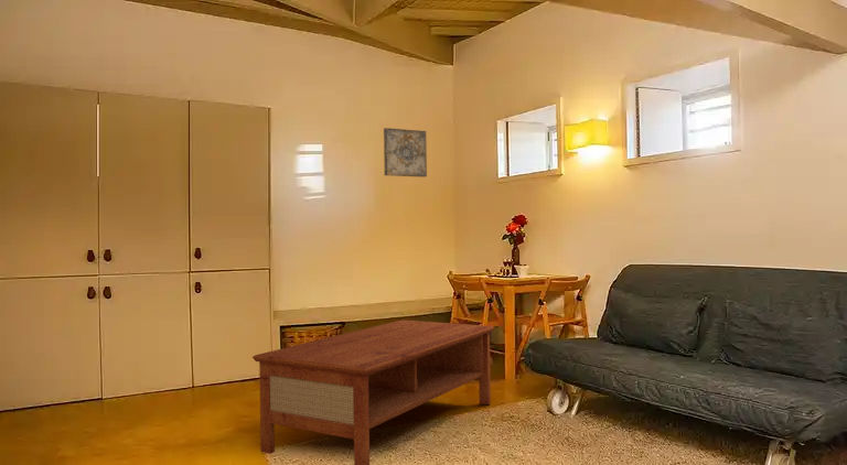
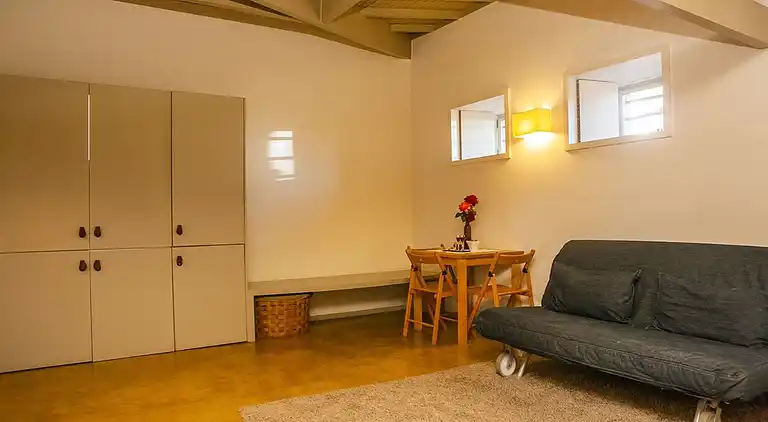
- wall art (405, 152)
- coffee table (387, 381)
